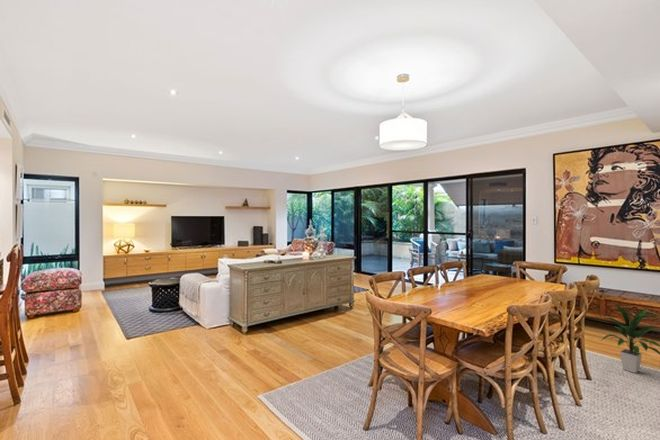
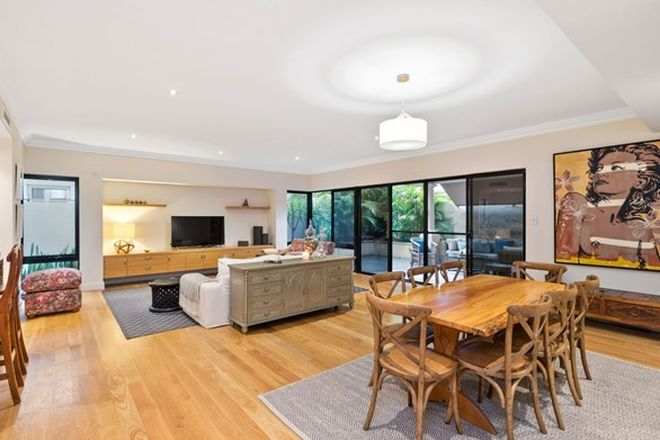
- indoor plant (633, 337)
